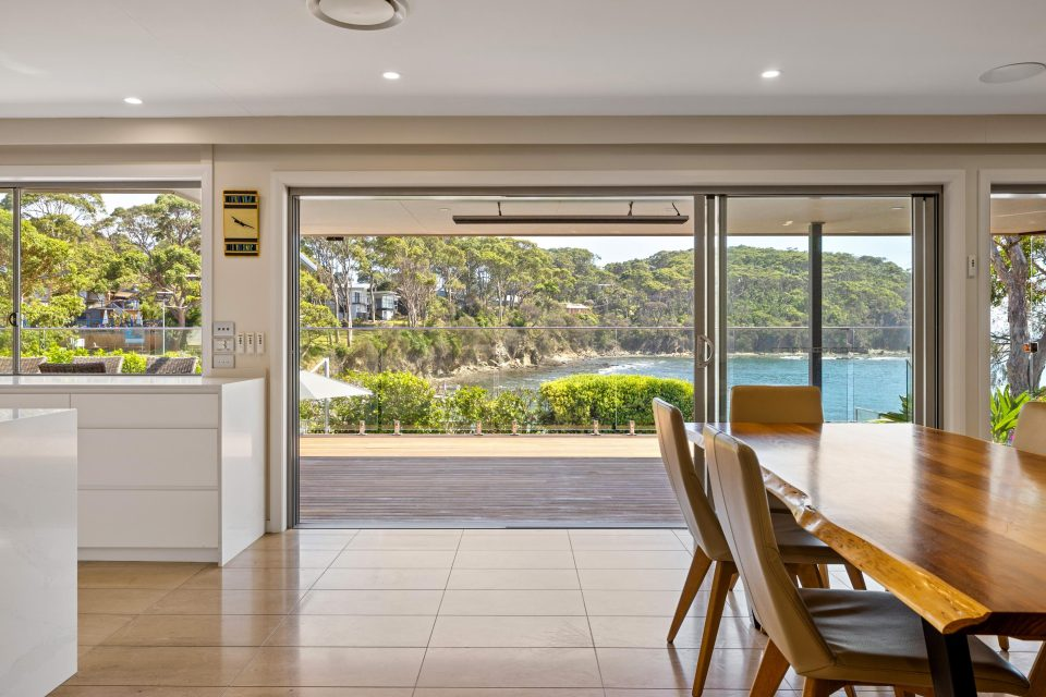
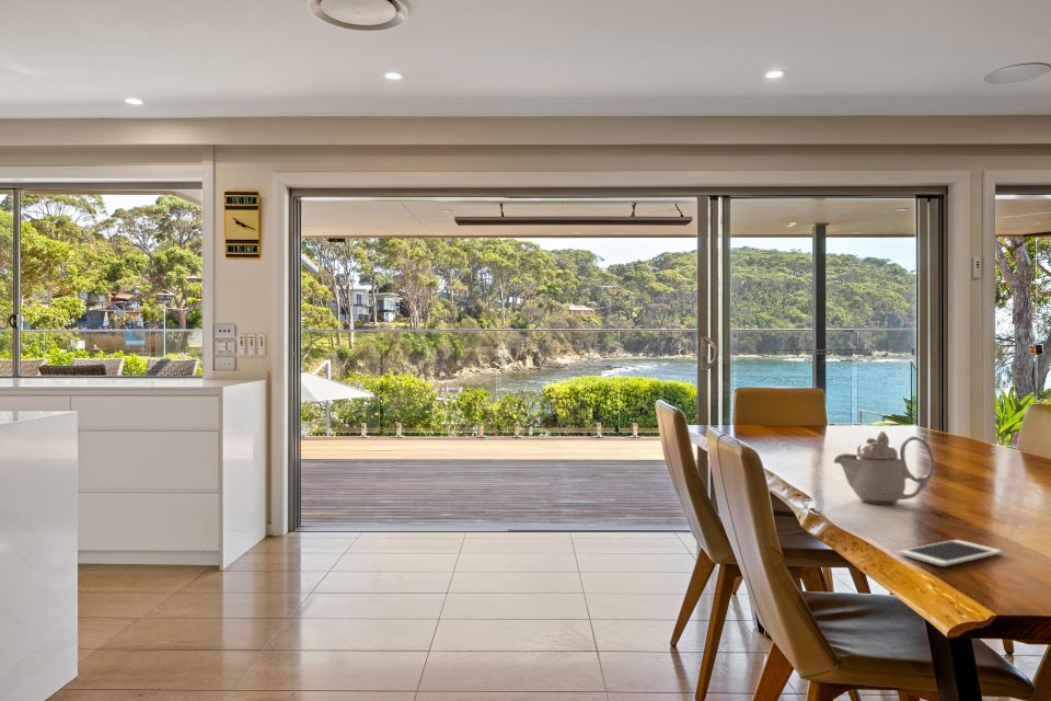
+ teapot (882, 467)
+ cell phone (950, 552)
